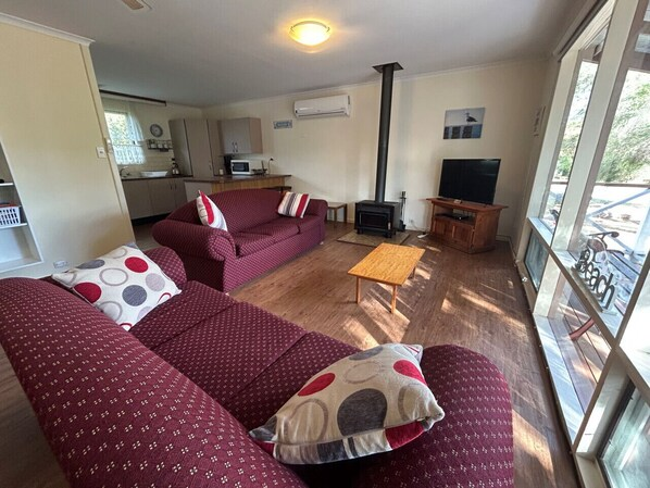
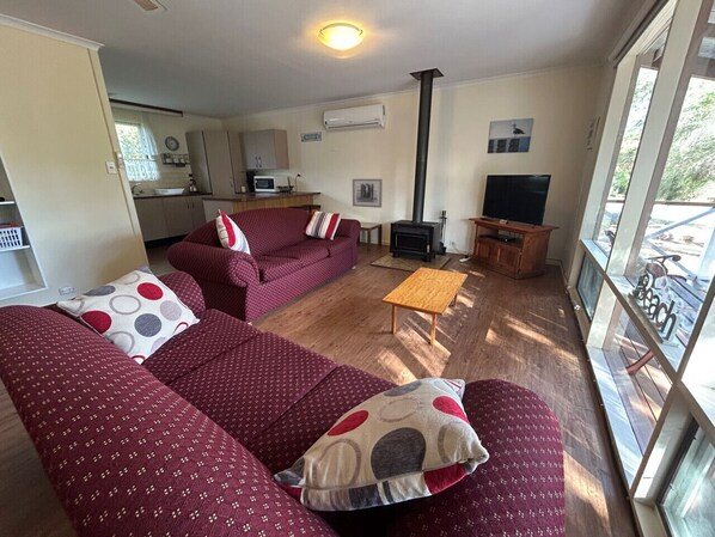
+ wall art (366, 193)
